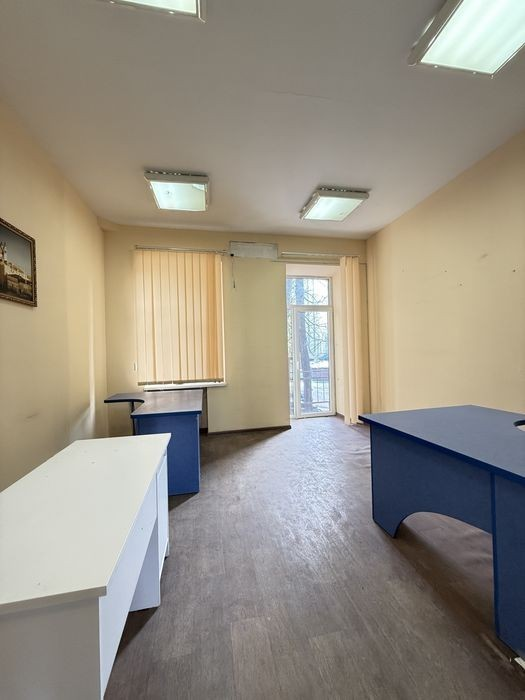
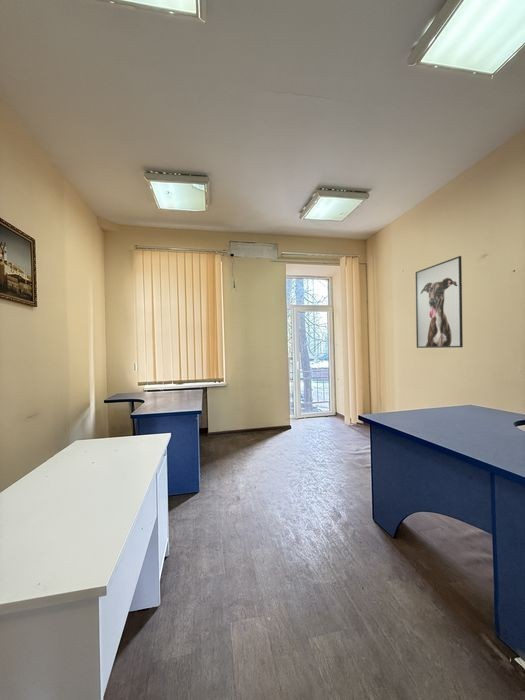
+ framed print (436, 306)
